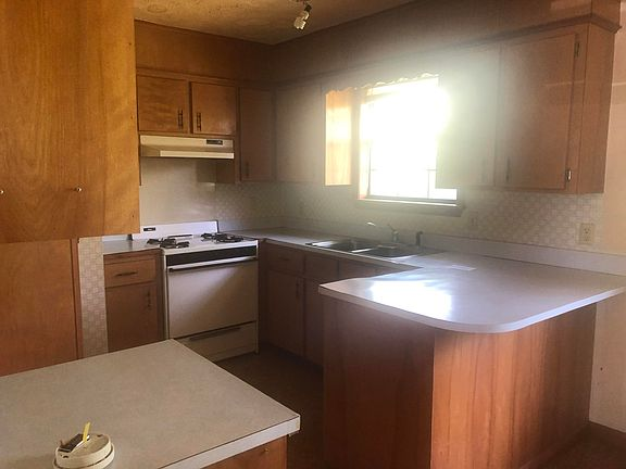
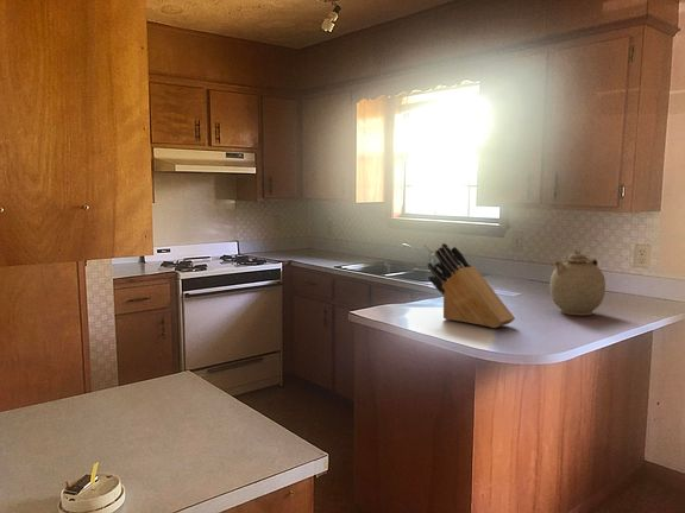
+ knife block (469, 283)
+ teapot (576, 280)
